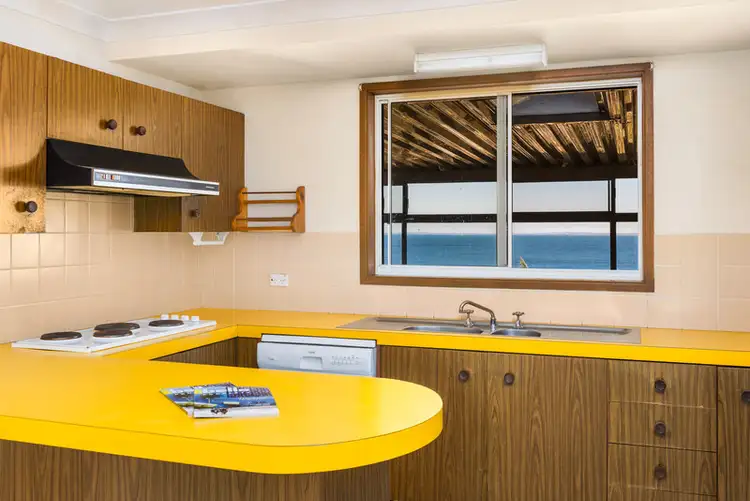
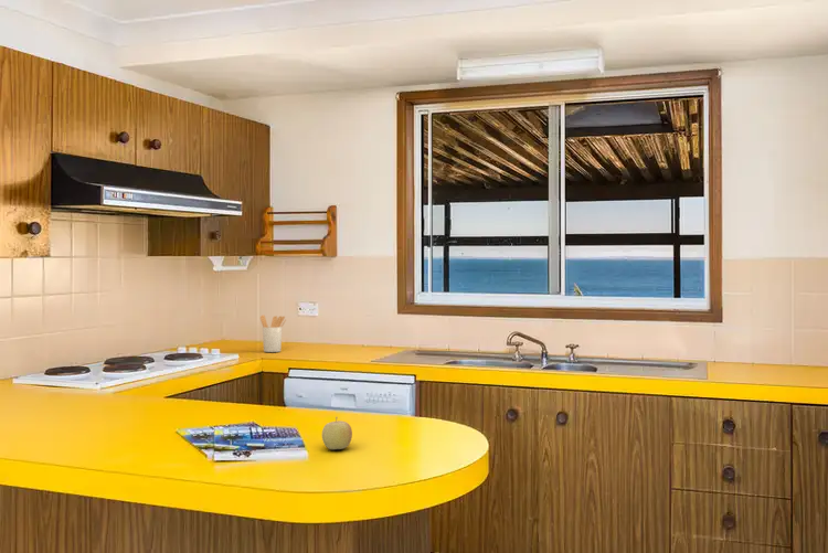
+ fruit (337, 432)
+ utensil holder (274, 332)
